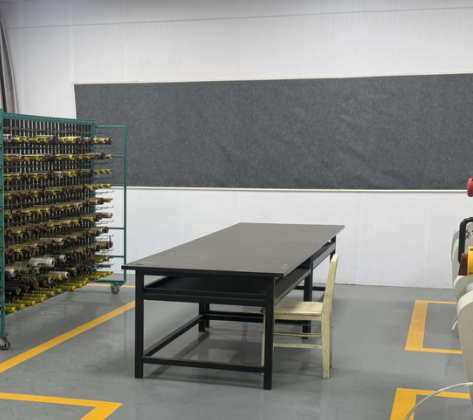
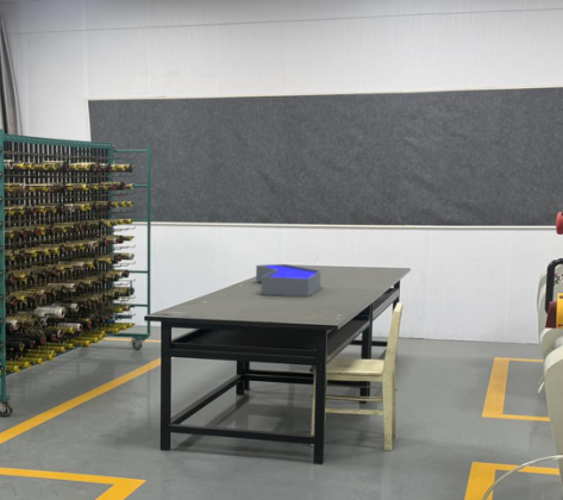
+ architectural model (282, 279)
